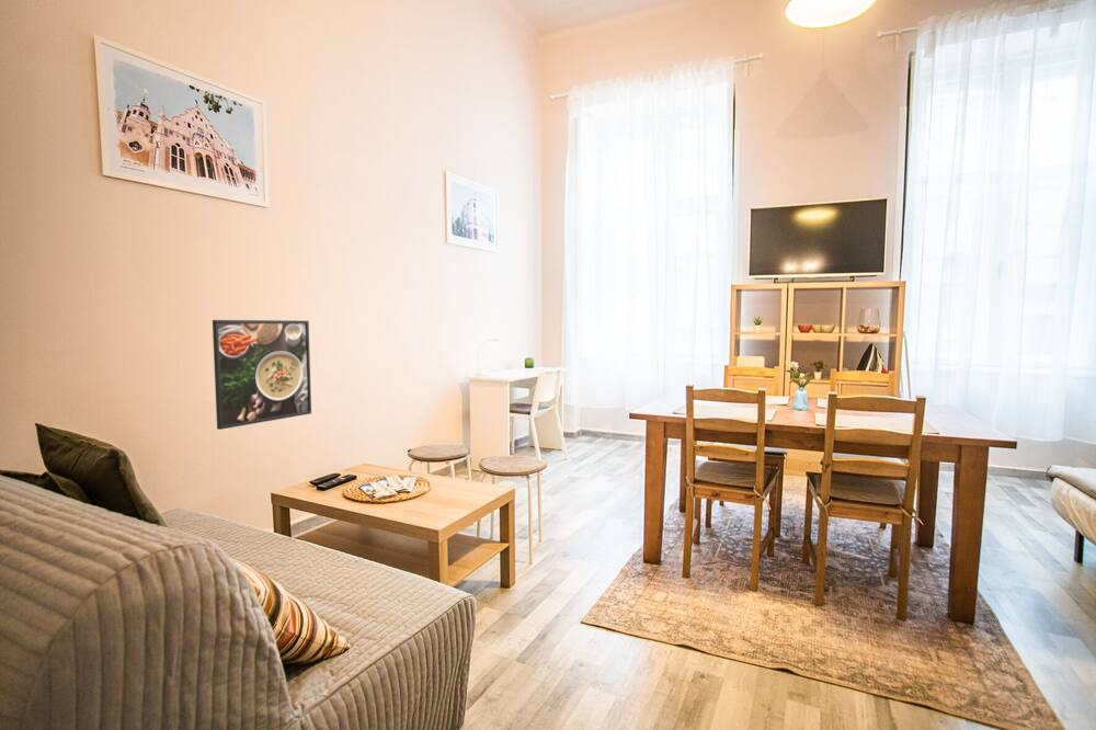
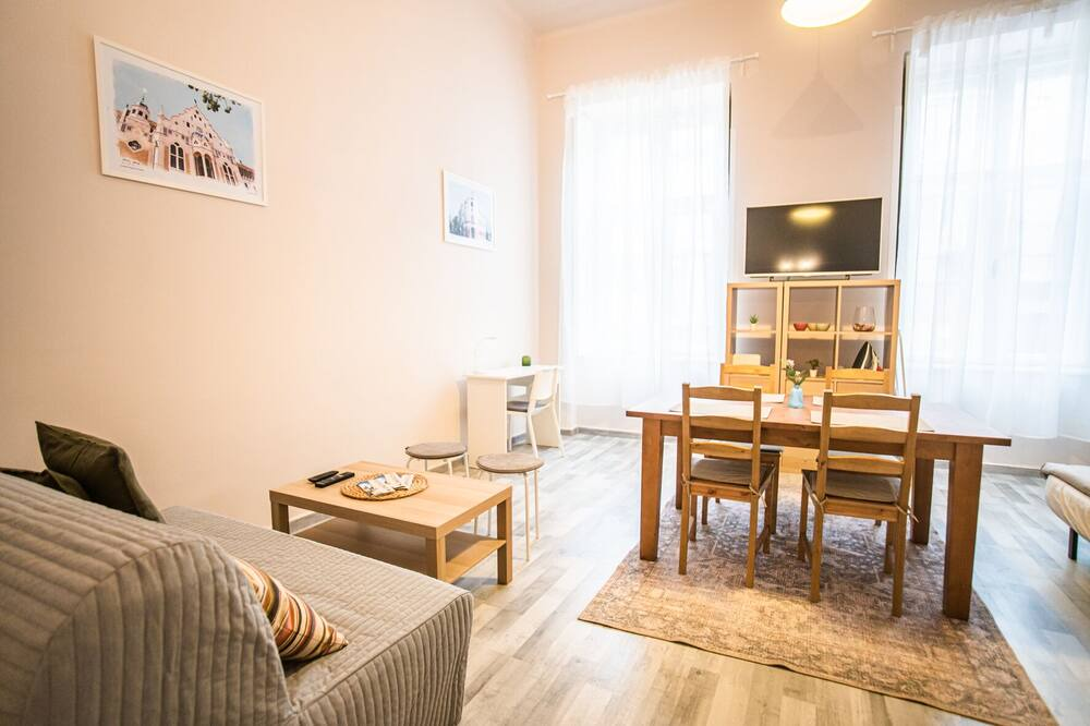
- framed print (265, 370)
